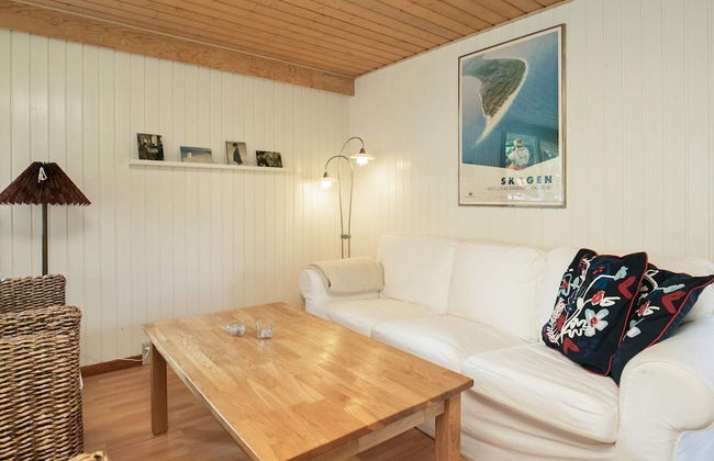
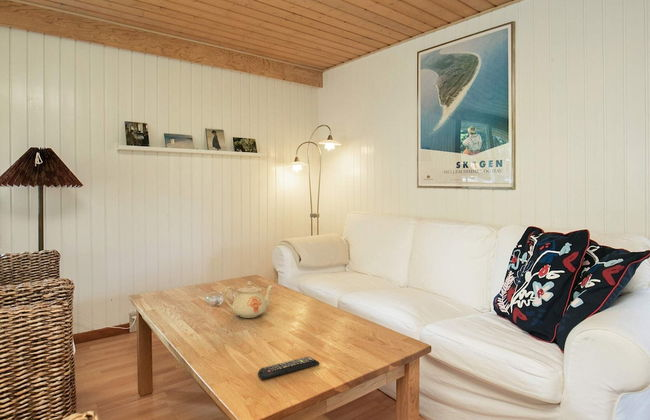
+ teapot (249, 298)
+ remote control (289, 367)
